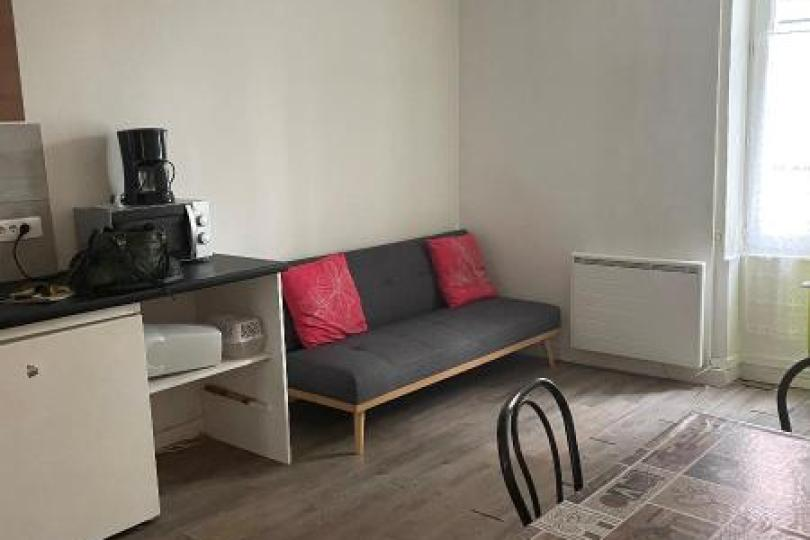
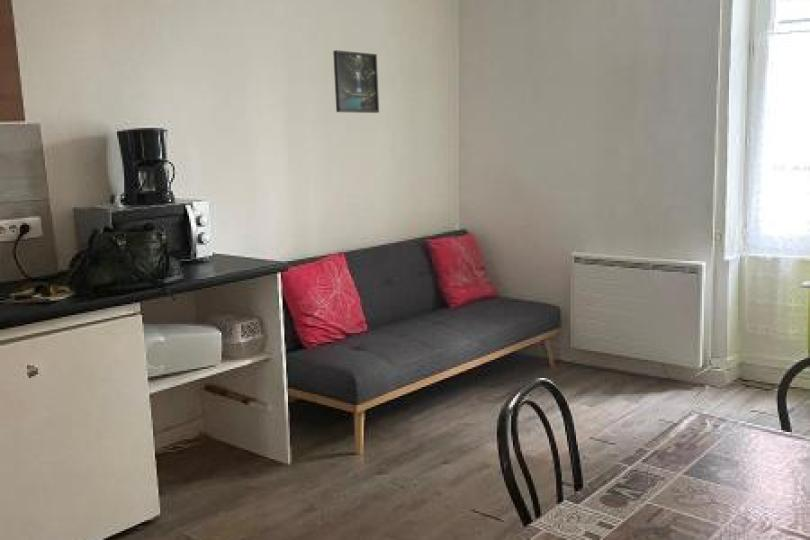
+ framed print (356, 82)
